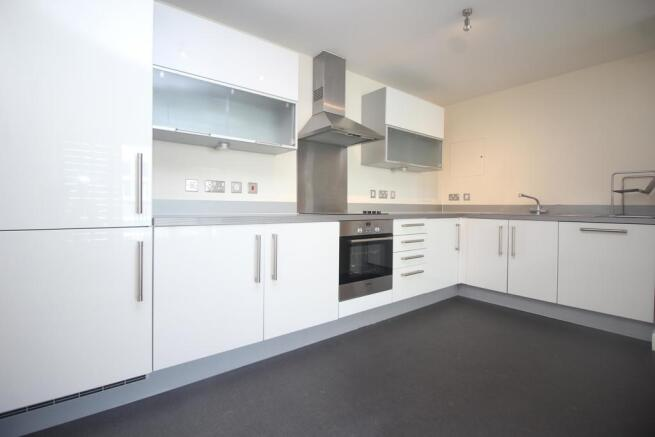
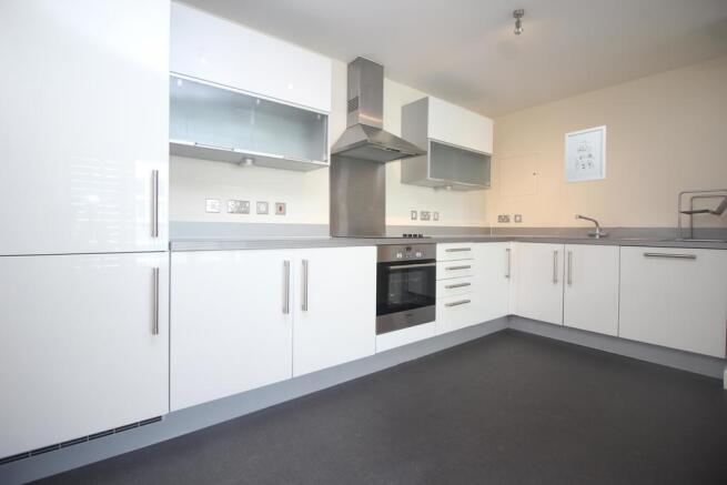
+ wall art (584, 155)
